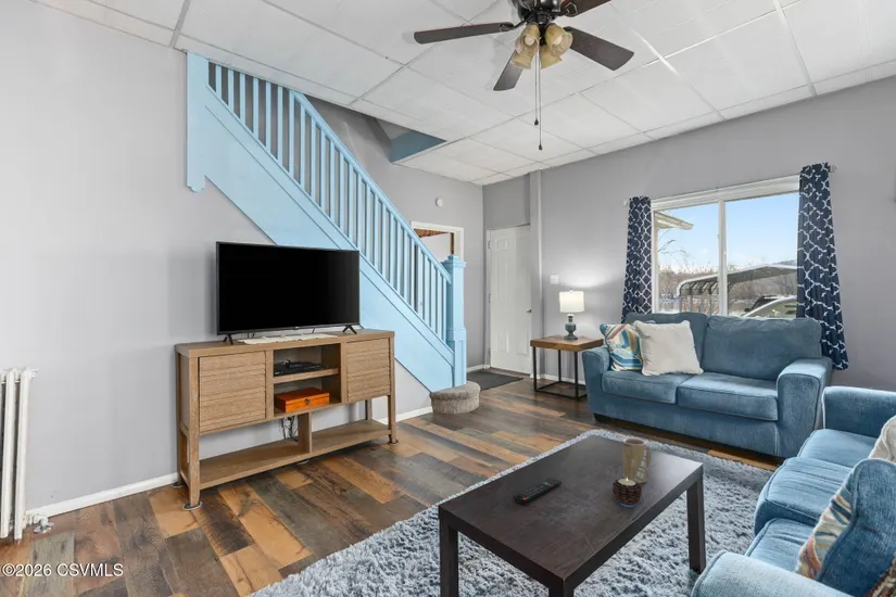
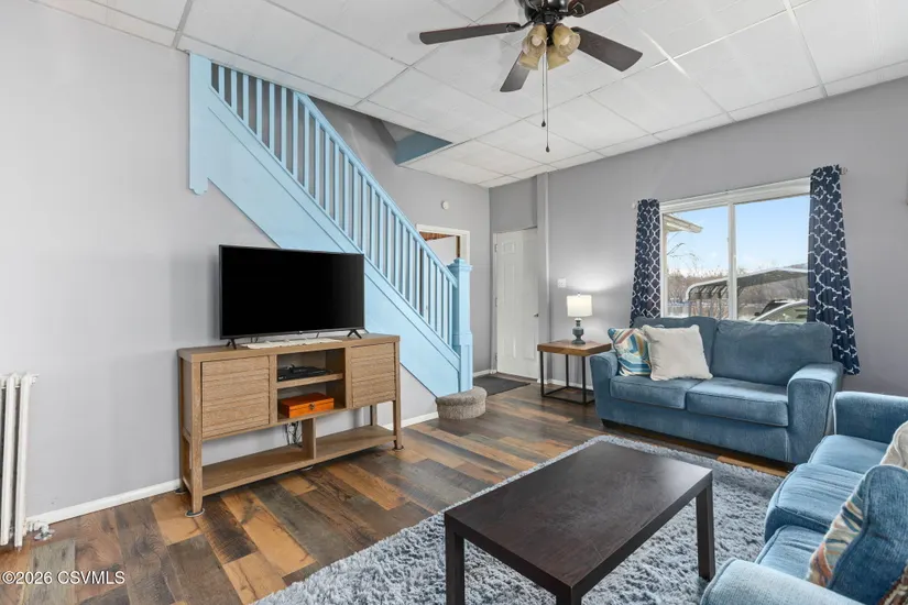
- mug (635, 458)
- candle (627, 490)
- remote control (538, 490)
